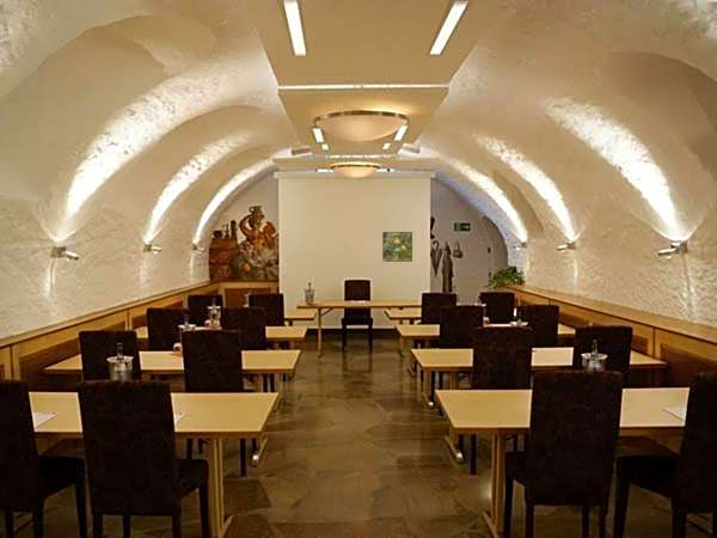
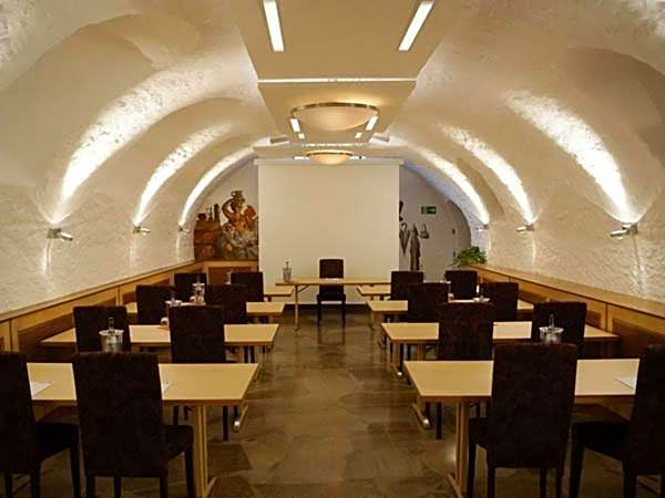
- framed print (397, 246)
